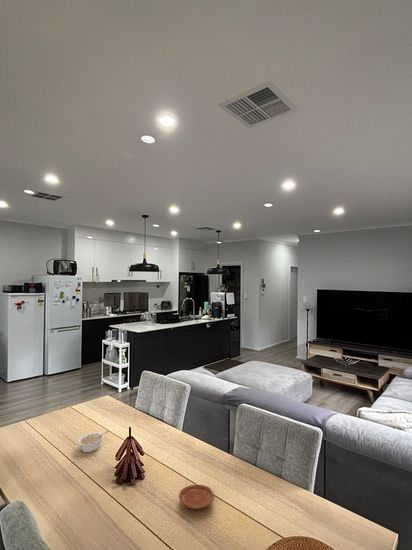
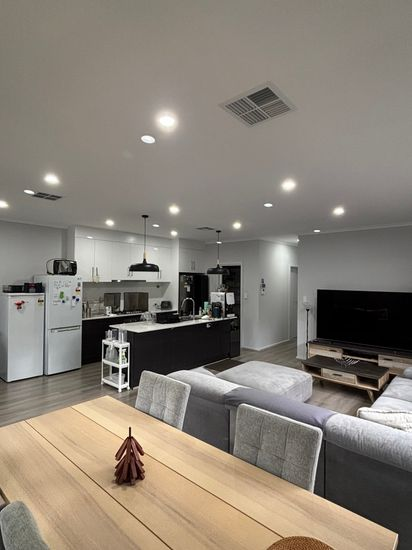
- plate (196, 499)
- legume (91, 441)
